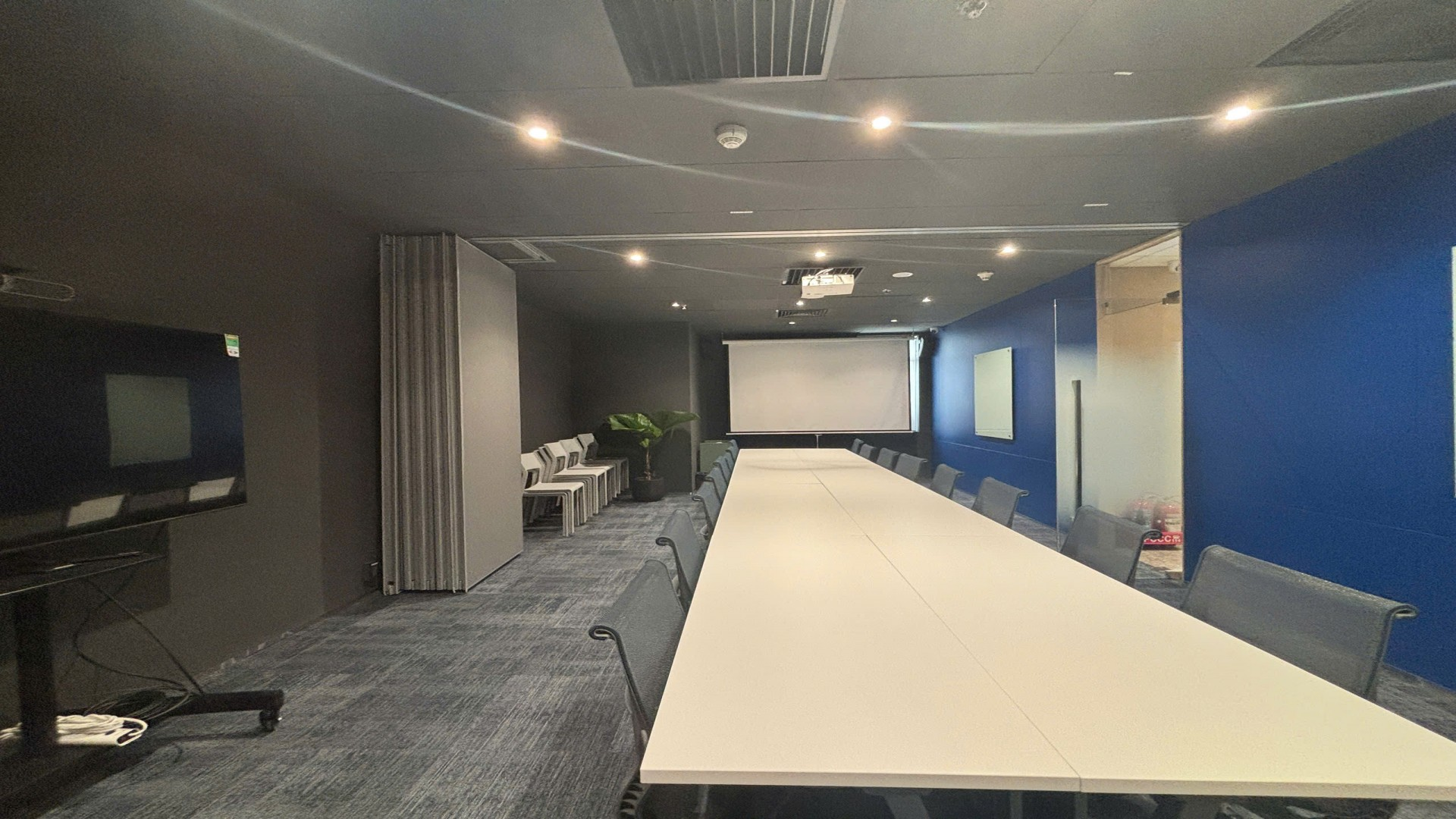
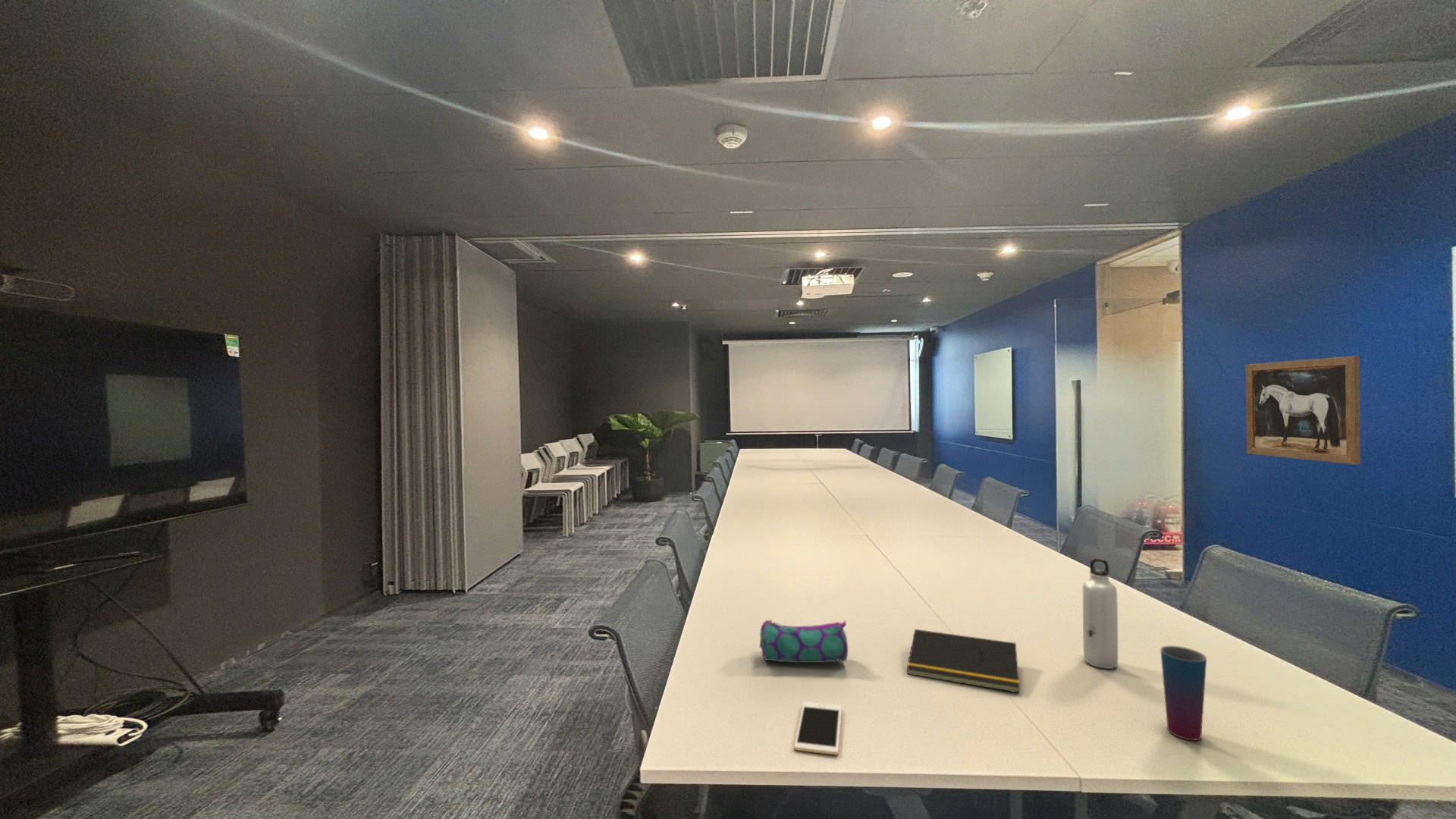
+ notepad (962, 657)
+ cell phone (819, 726)
+ water bottle (1100, 610)
+ cup (1183, 692)
+ pencil case (802, 640)
+ wall art (1297, 410)
